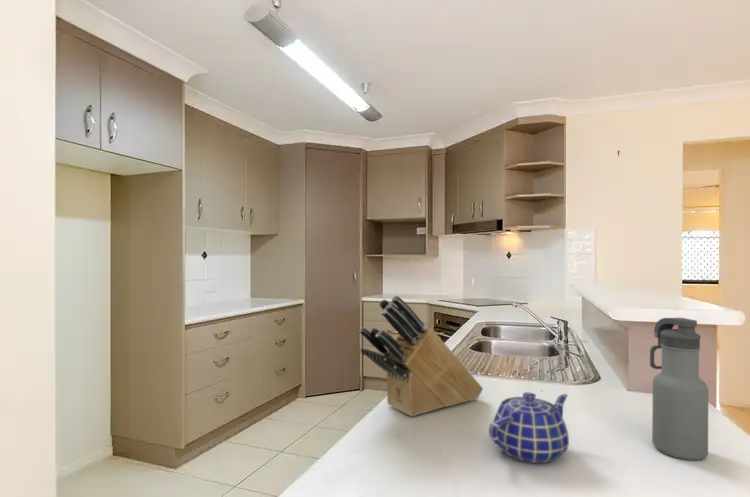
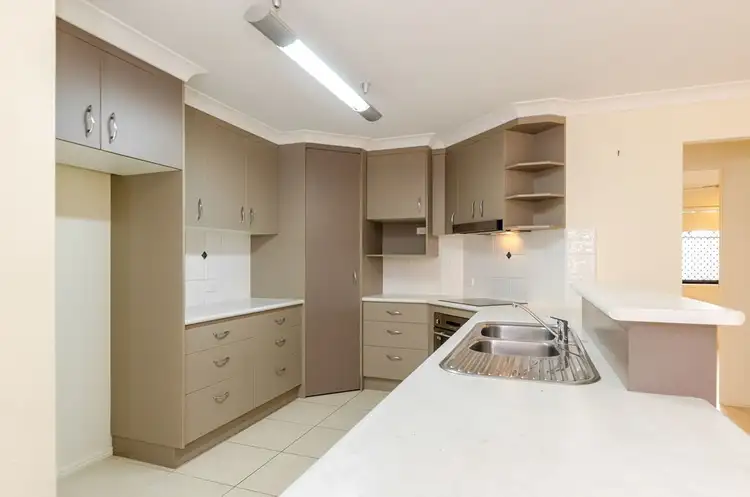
- water bottle (678, 384)
- teapot (531, 421)
- knife block (422, 348)
